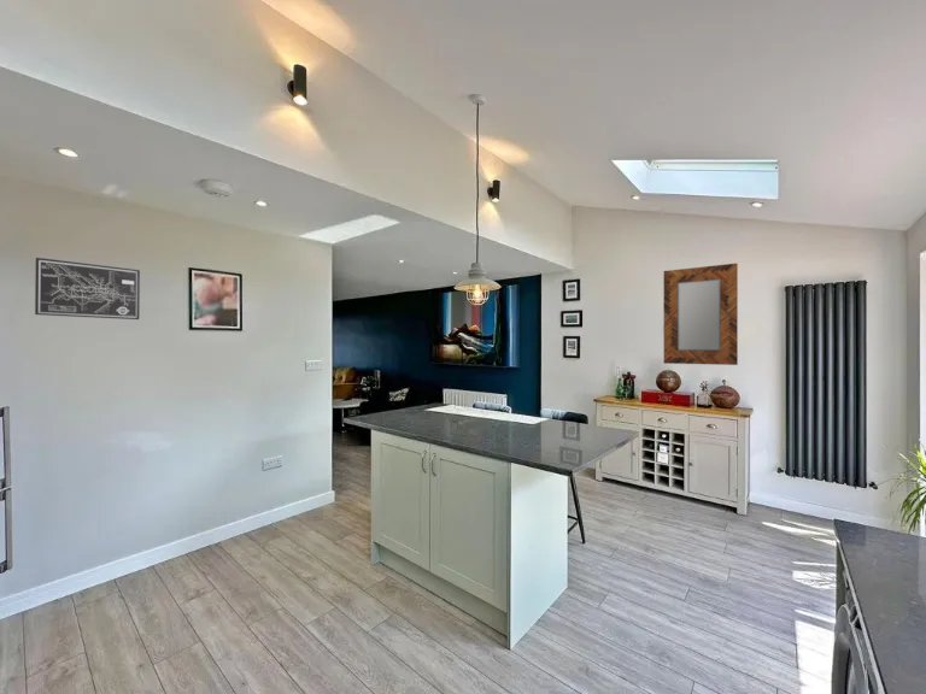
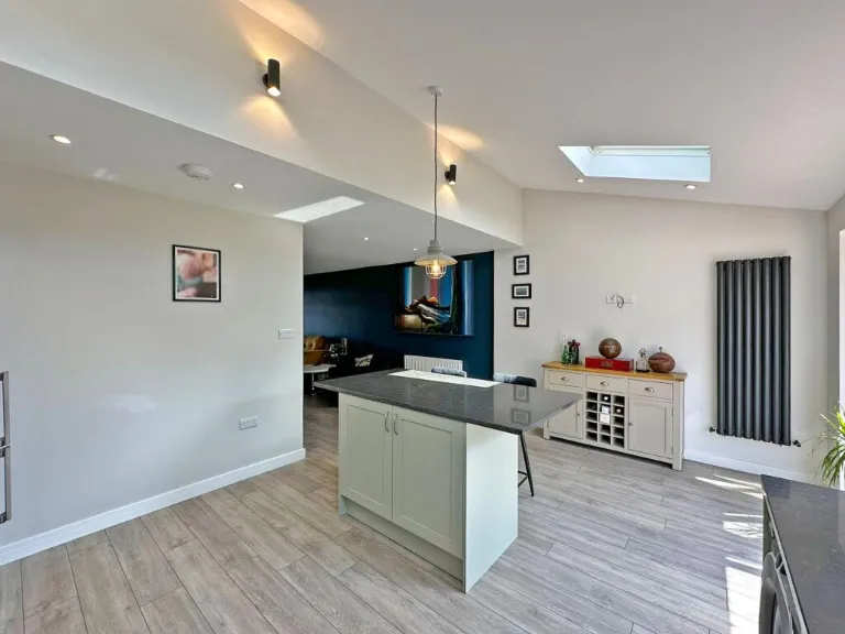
- home mirror (698, 316)
- wall art (90, 290)
